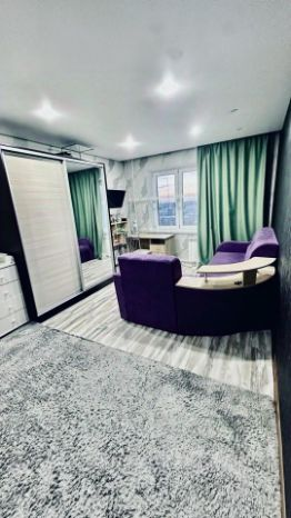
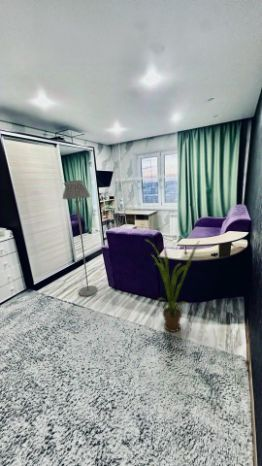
+ floor lamp (81, 239)
+ house plant (166, 286)
